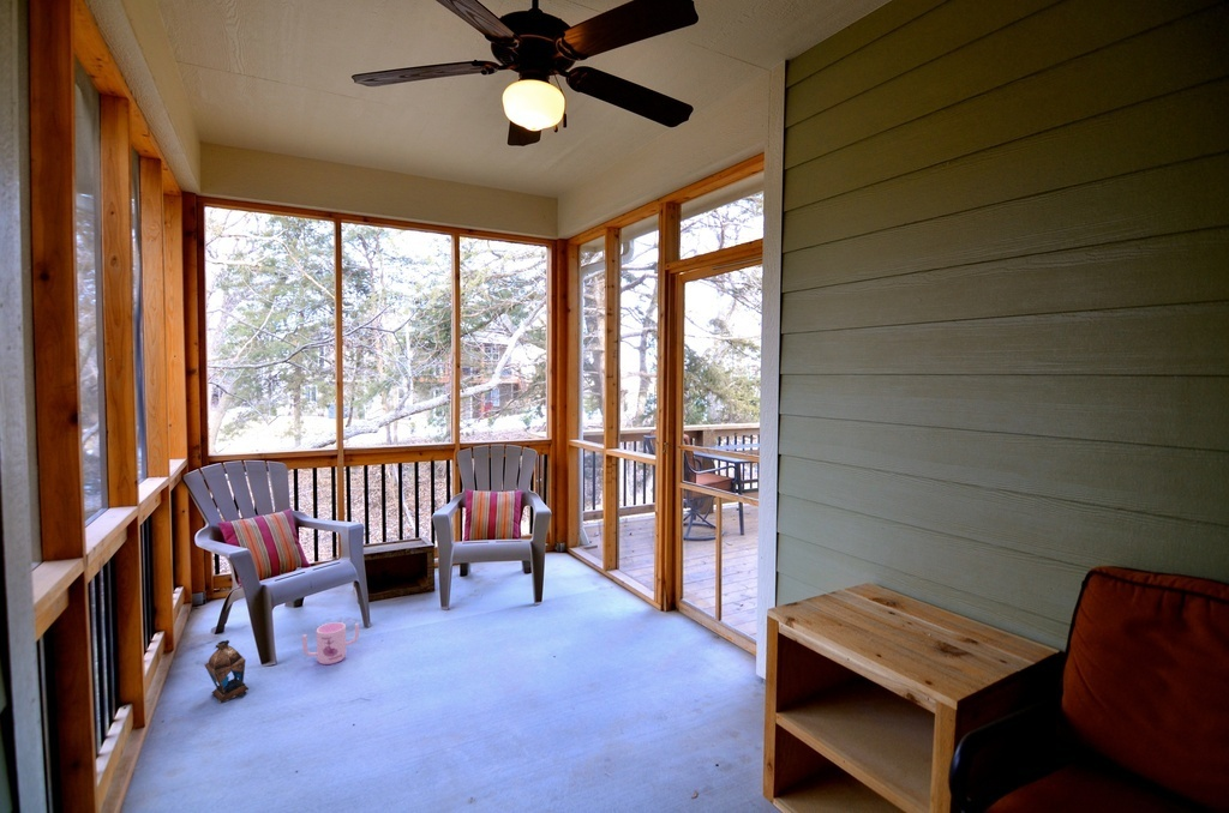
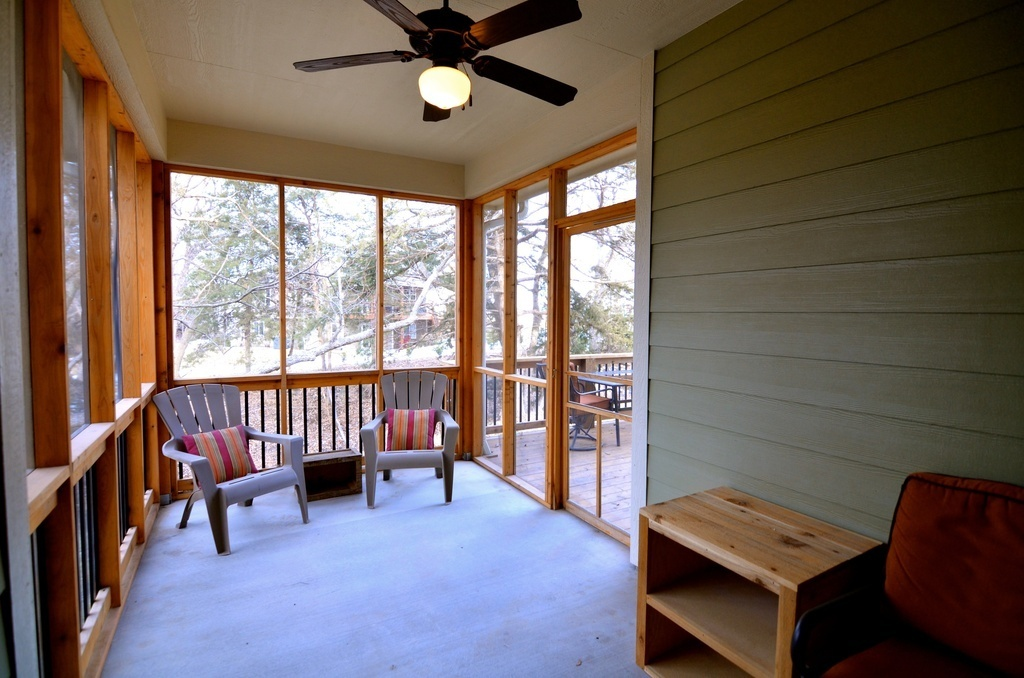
- mug (331, 643)
- lantern (226, 667)
